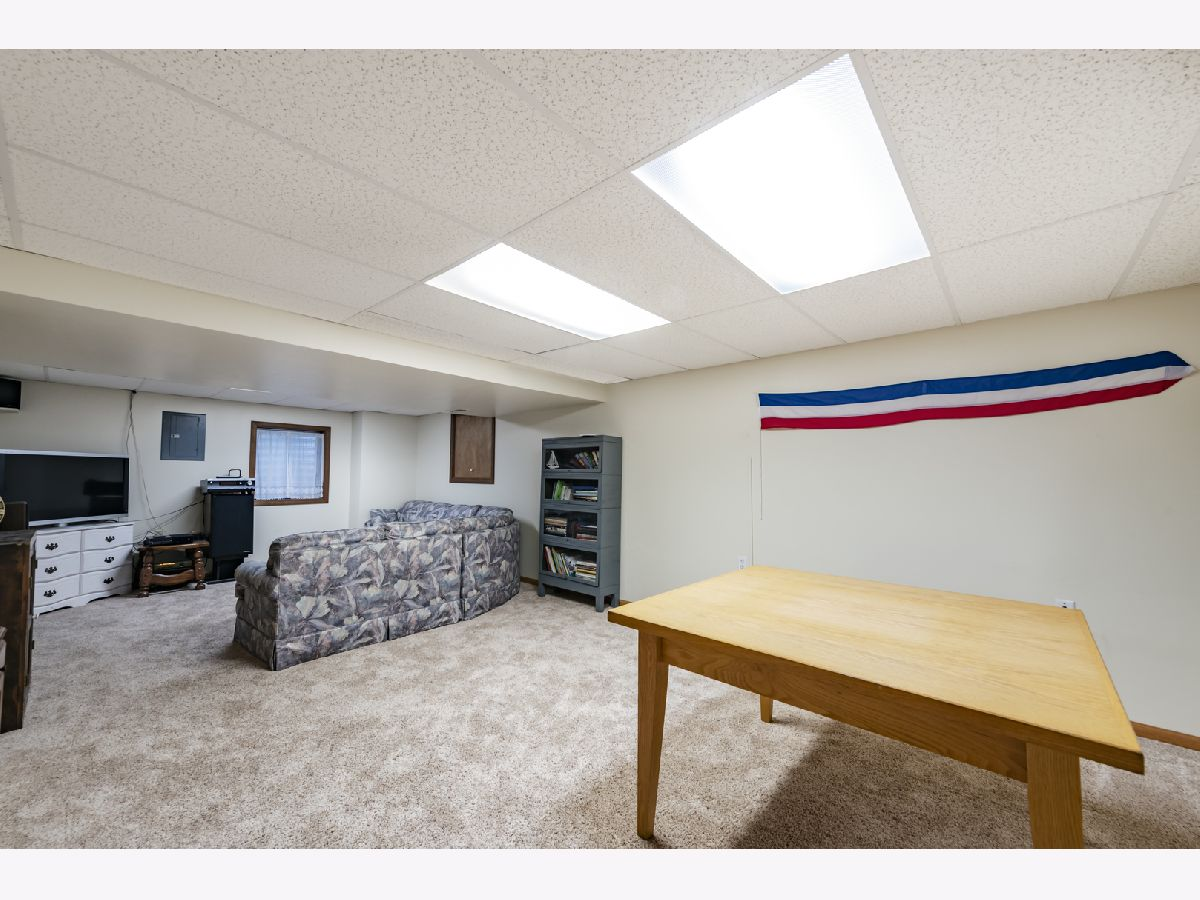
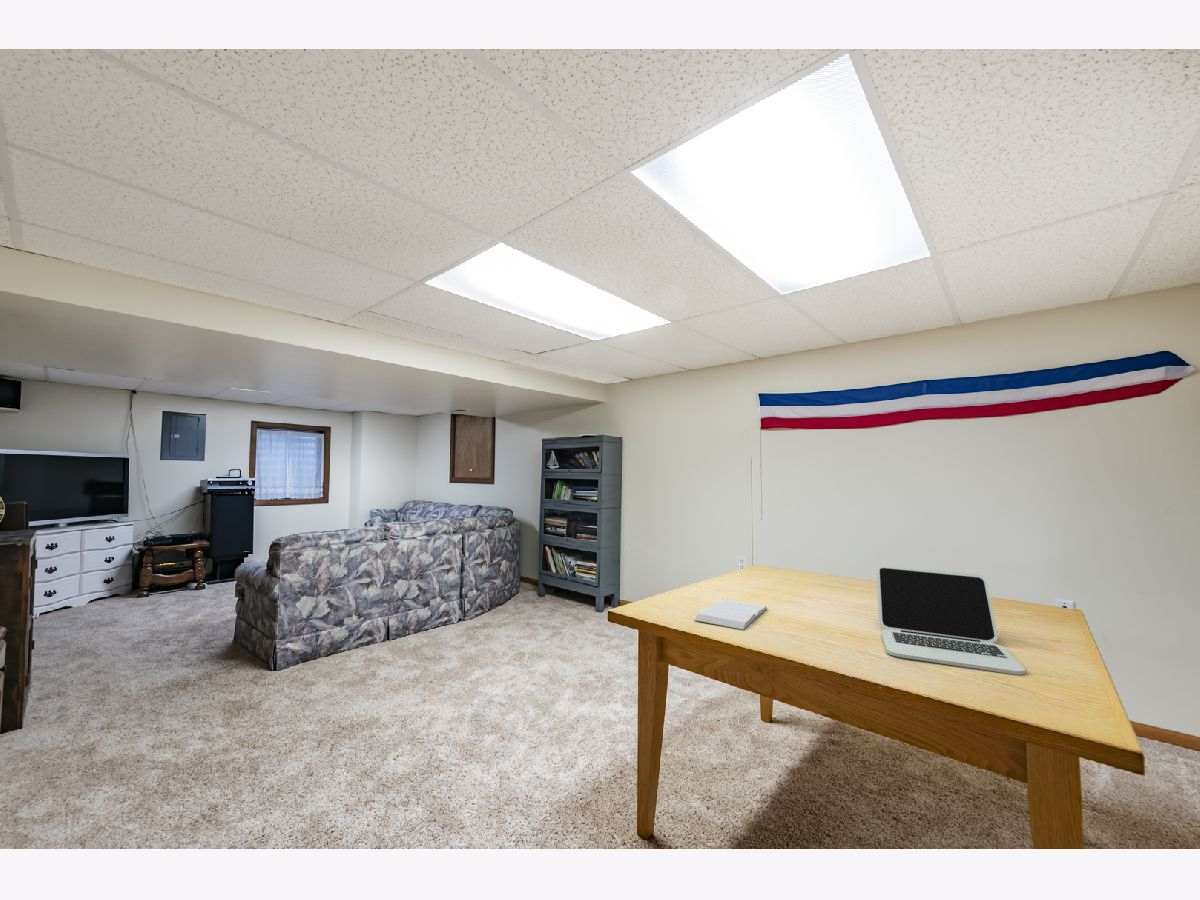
+ book (732, 611)
+ laptop (940, 612)
